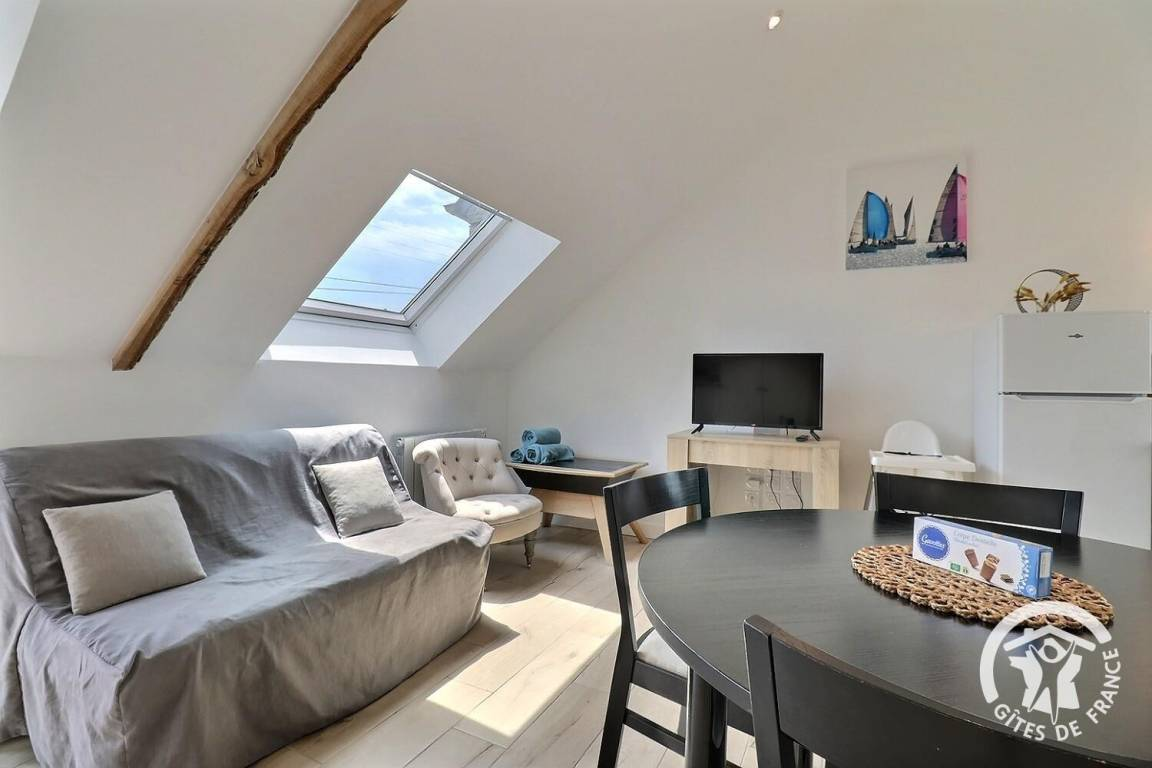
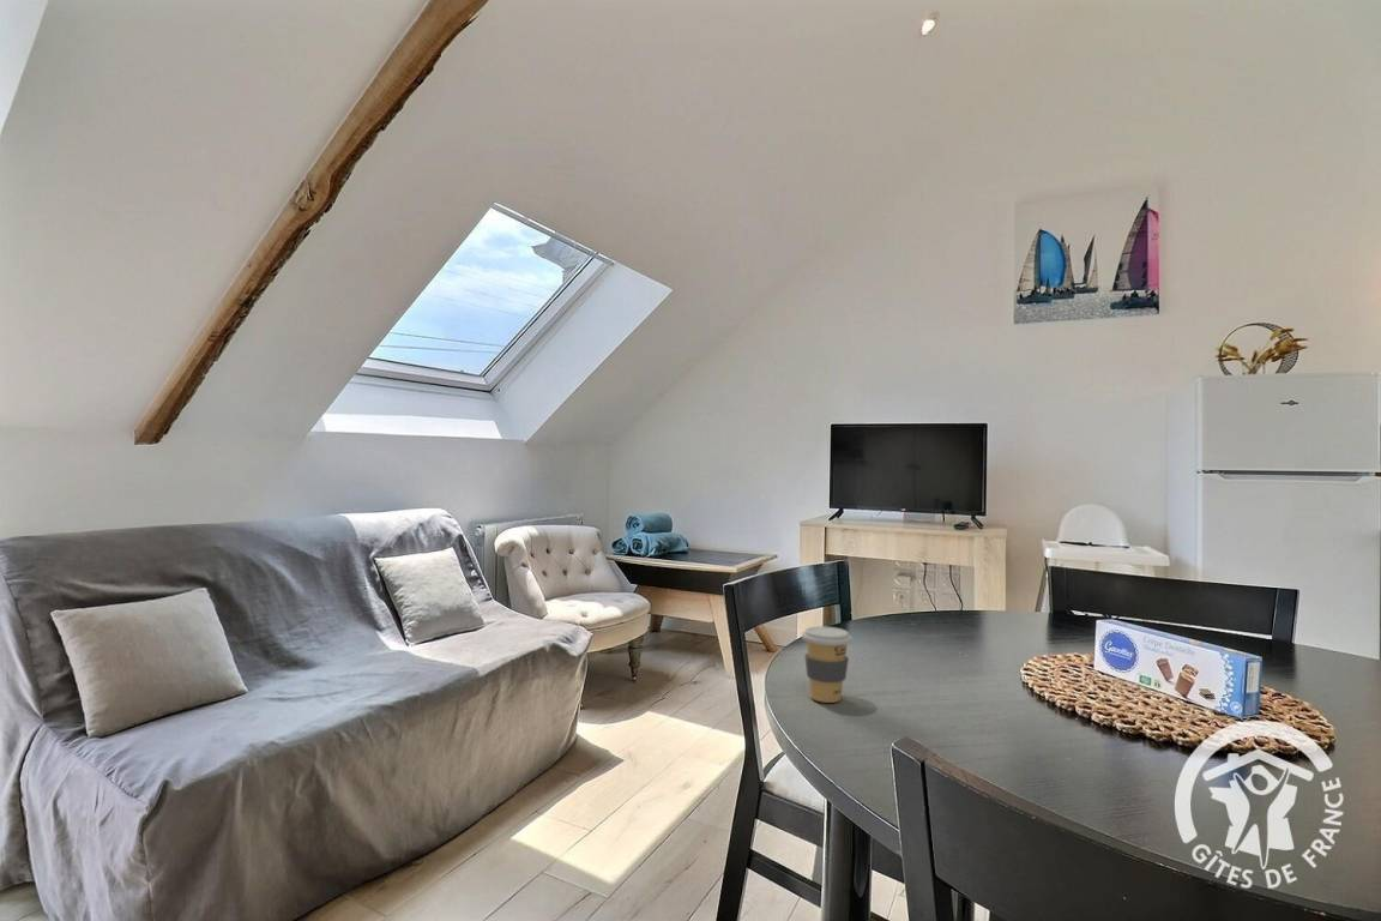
+ coffee cup (826, 663)
